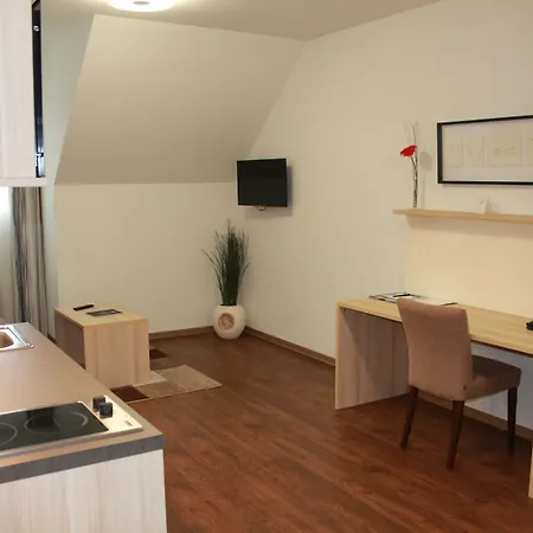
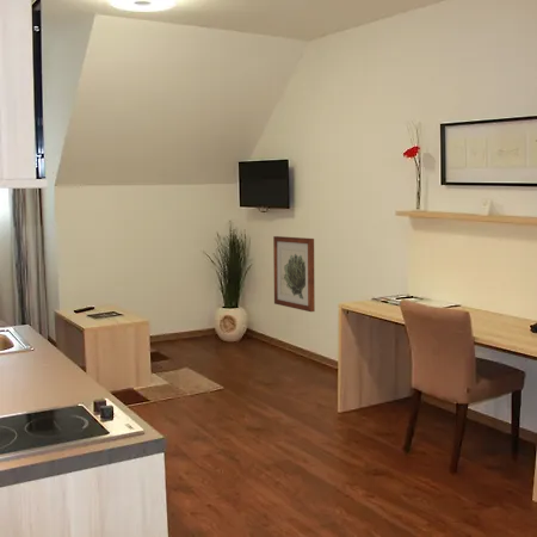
+ wall art (292, 272)
